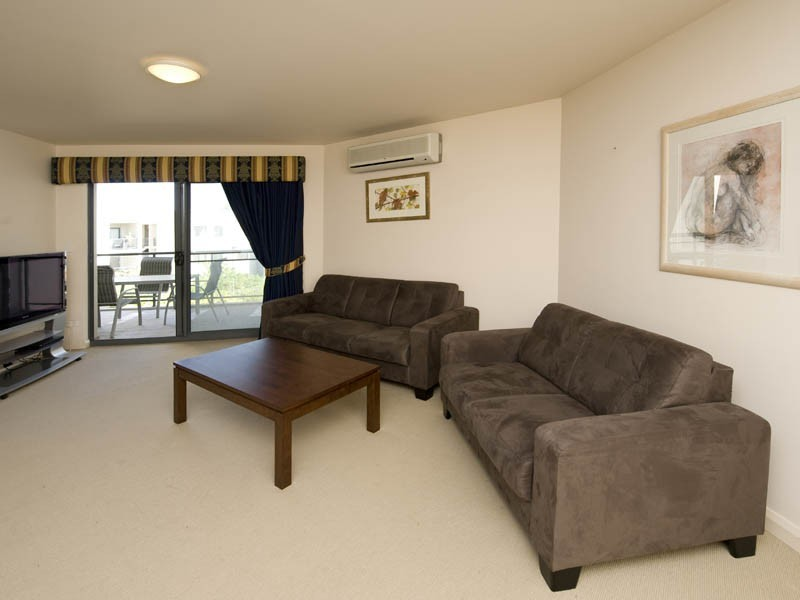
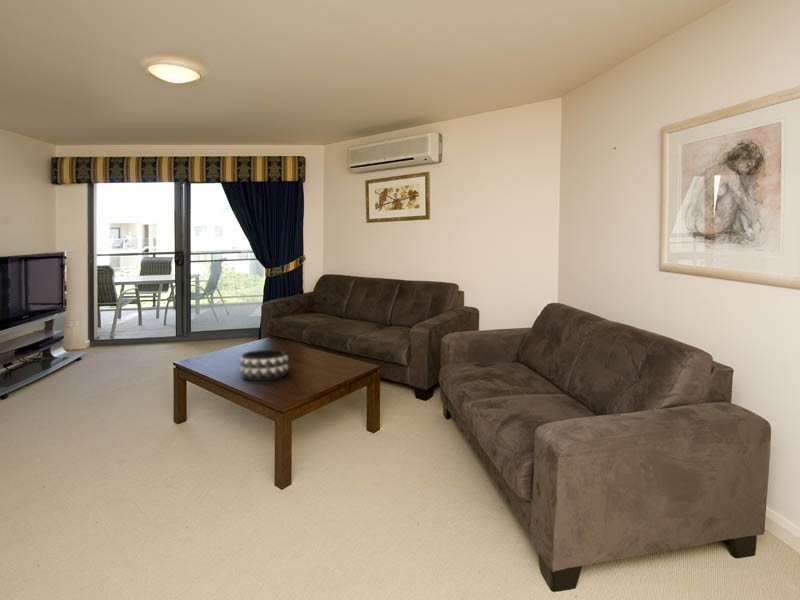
+ decorative bowl (264, 364)
